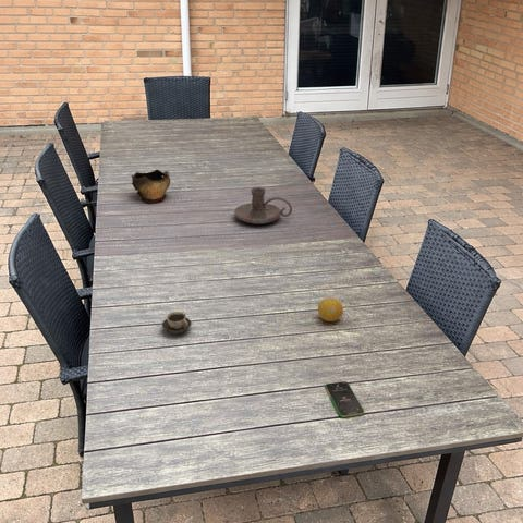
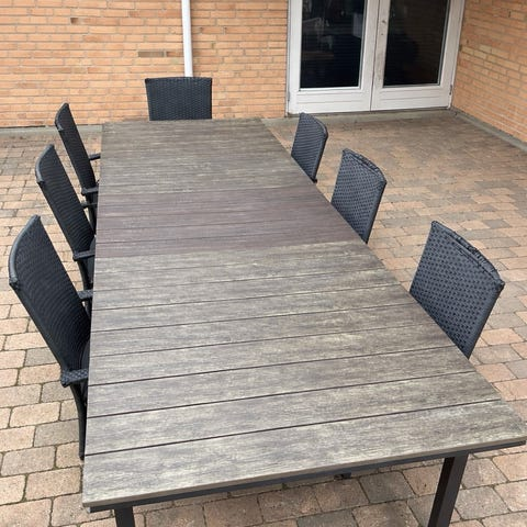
- decorative bowl (150, 183)
- candle holder (263, 205)
- smartphone (343, 399)
- cup (177, 323)
- fruit (330, 309)
